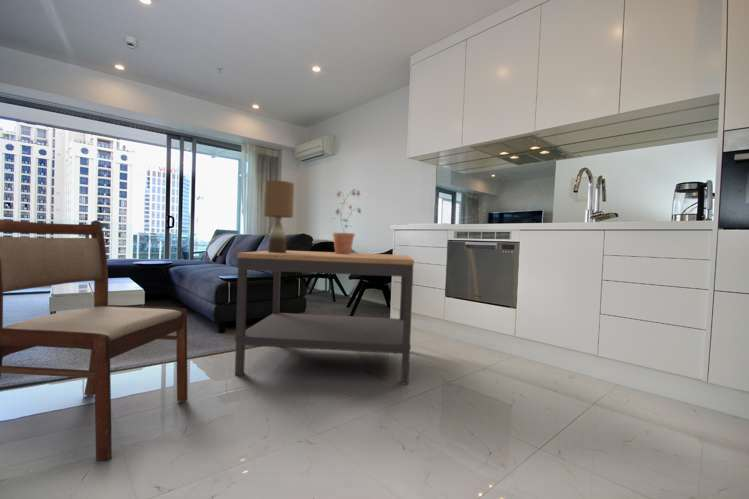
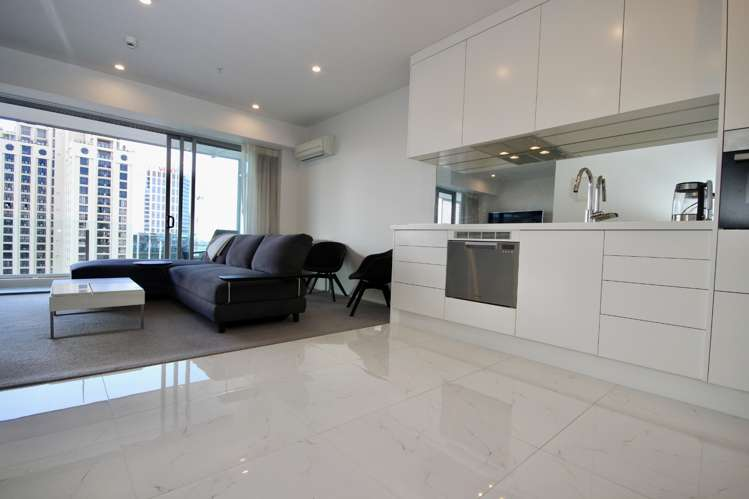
- side table (332, 315)
- table lamp (278, 217)
- dining chair (97, 321)
- potted plant (345, 221)
